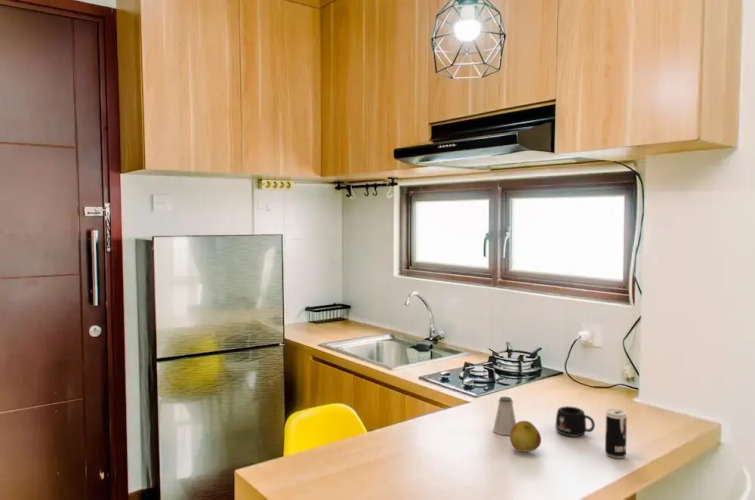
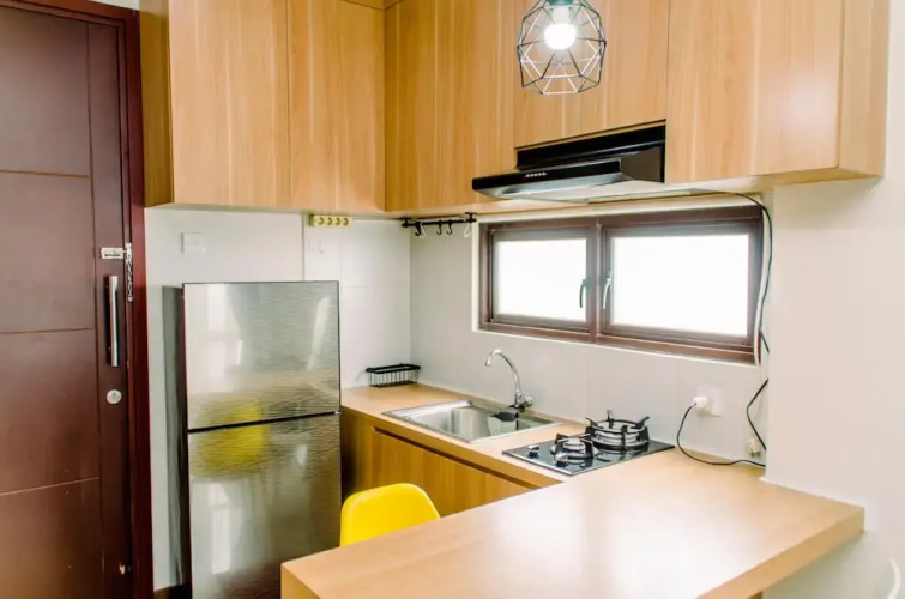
- apple (524, 436)
- beverage can (615, 433)
- mug (575, 422)
- saltshaker (505, 414)
